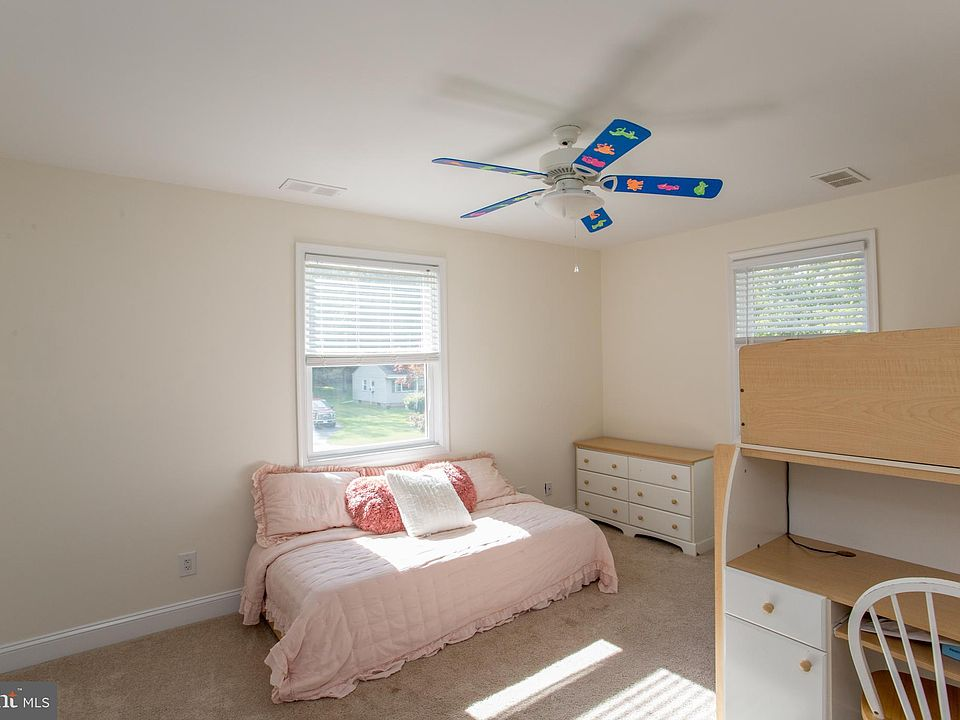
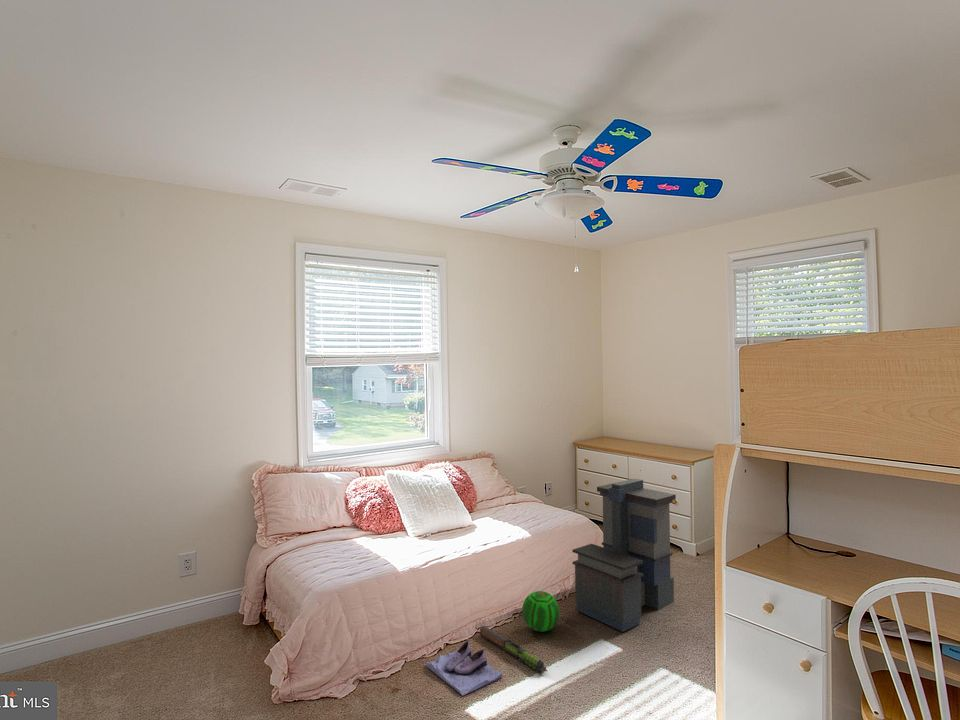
+ storage bin (621, 545)
+ shoe (463, 660)
+ ball (540, 611)
+ toy train (511, 648)
